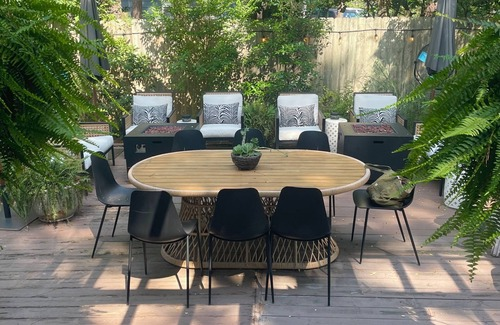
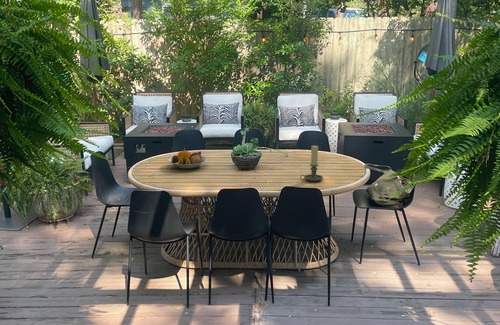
+ candle holder (312, 162)
+ fruit bowl (187, 157)
